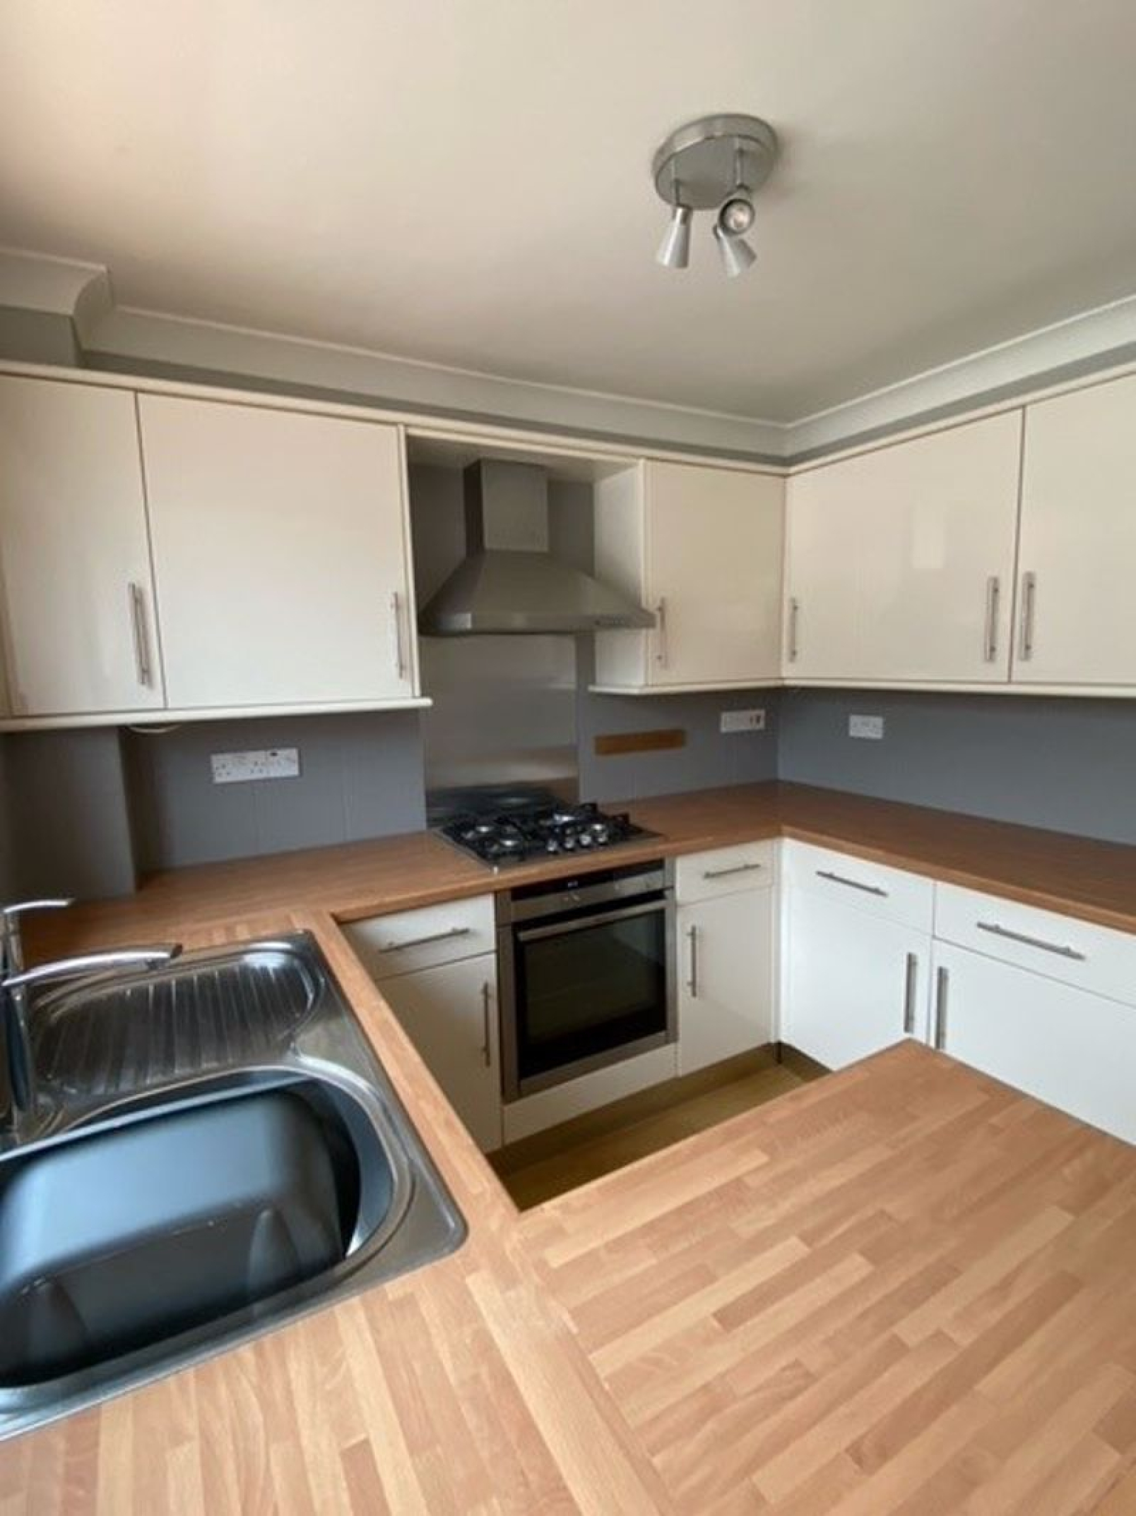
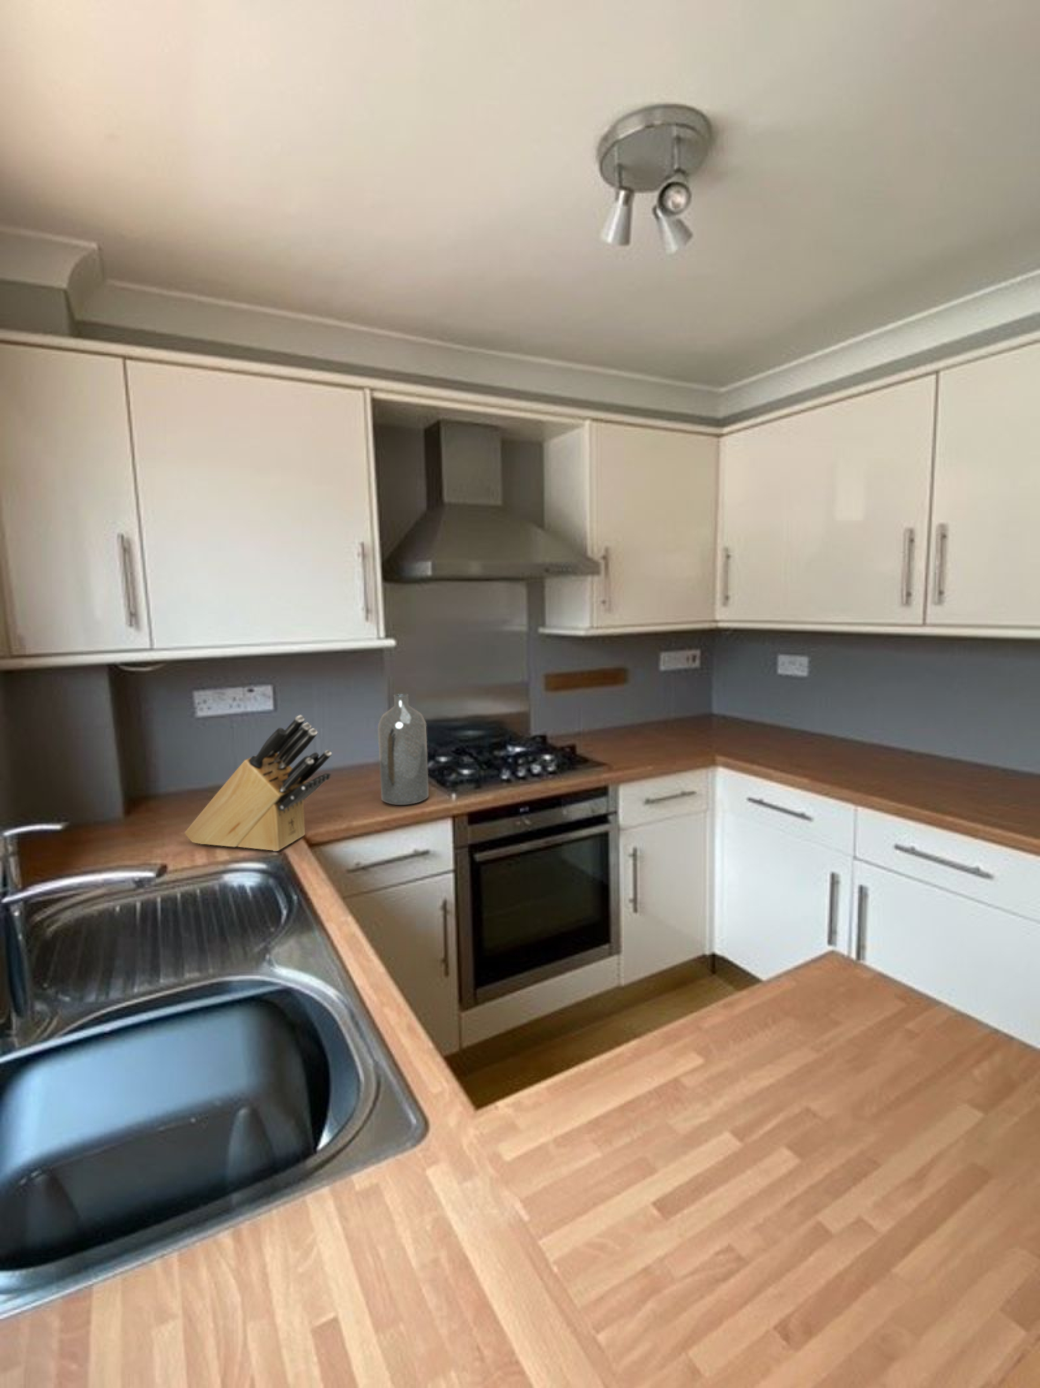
+ bottle (403, 748)
+ knife block (258, 779)
